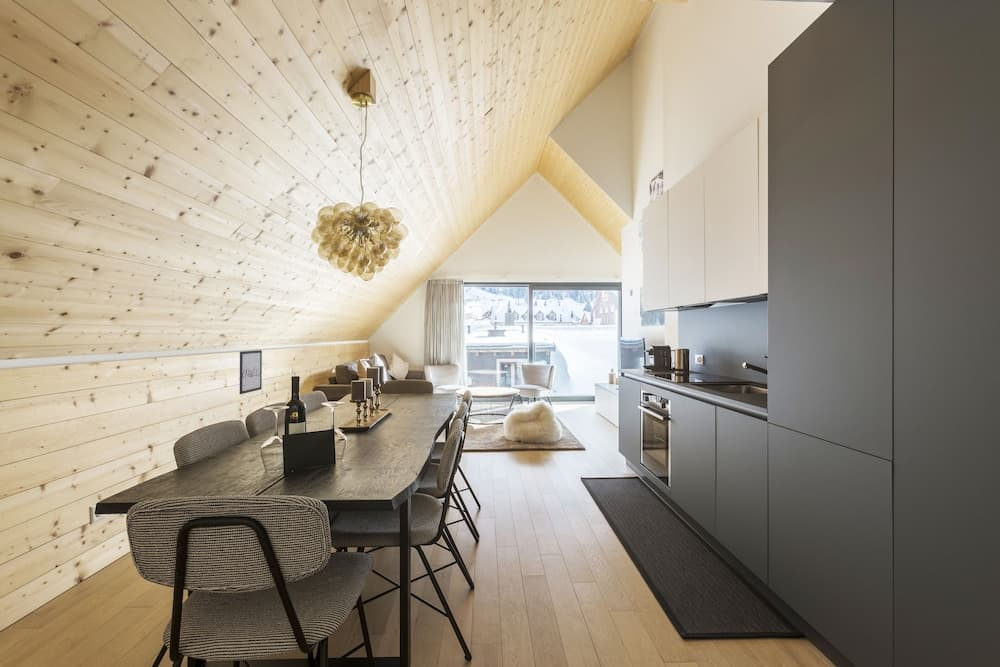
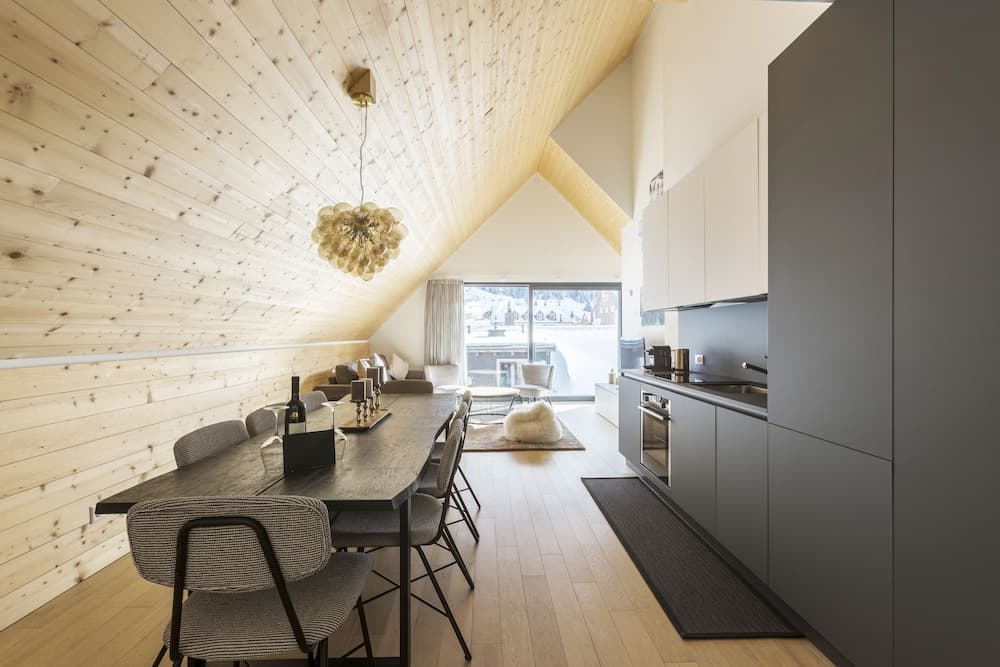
- wall art (251, 371)
